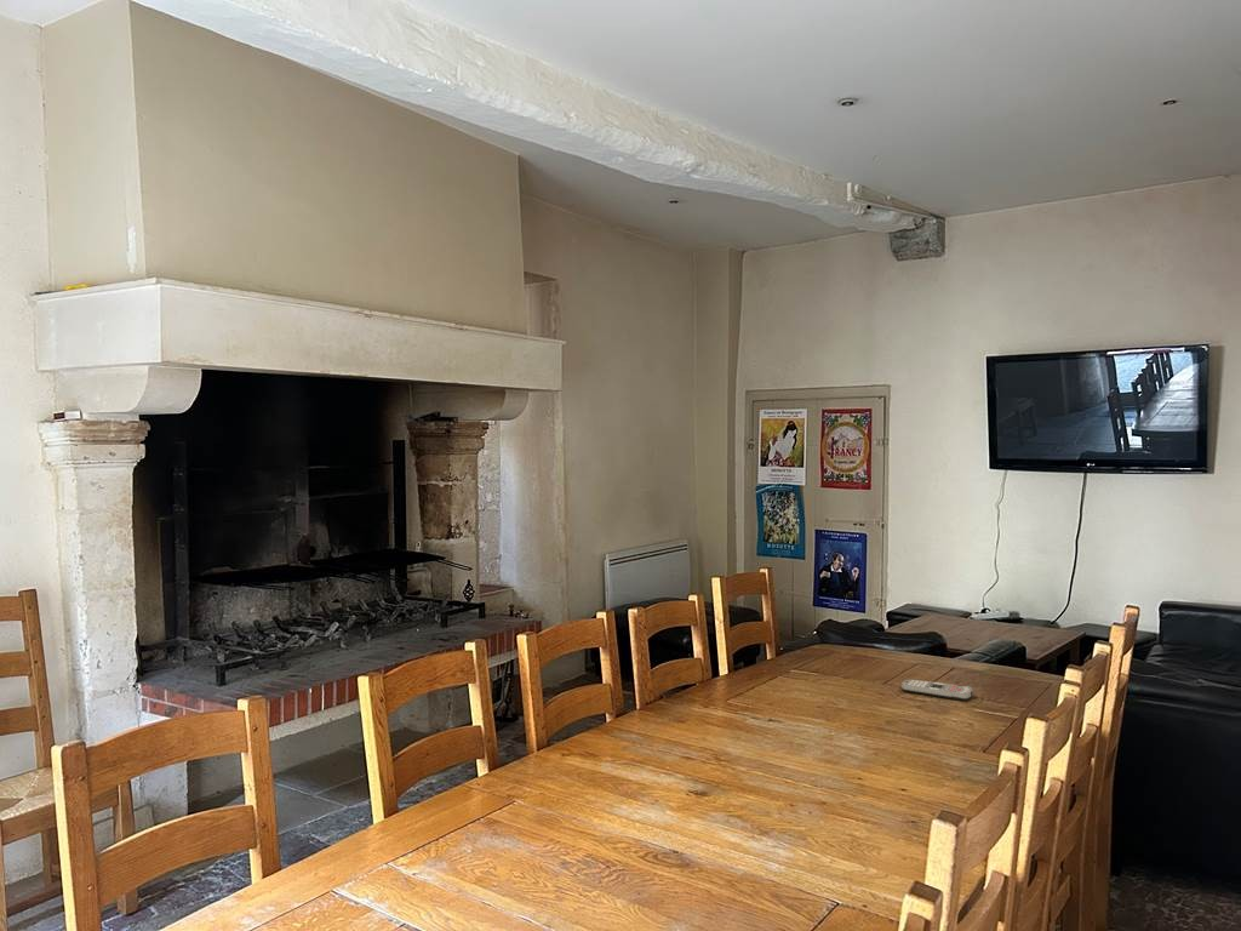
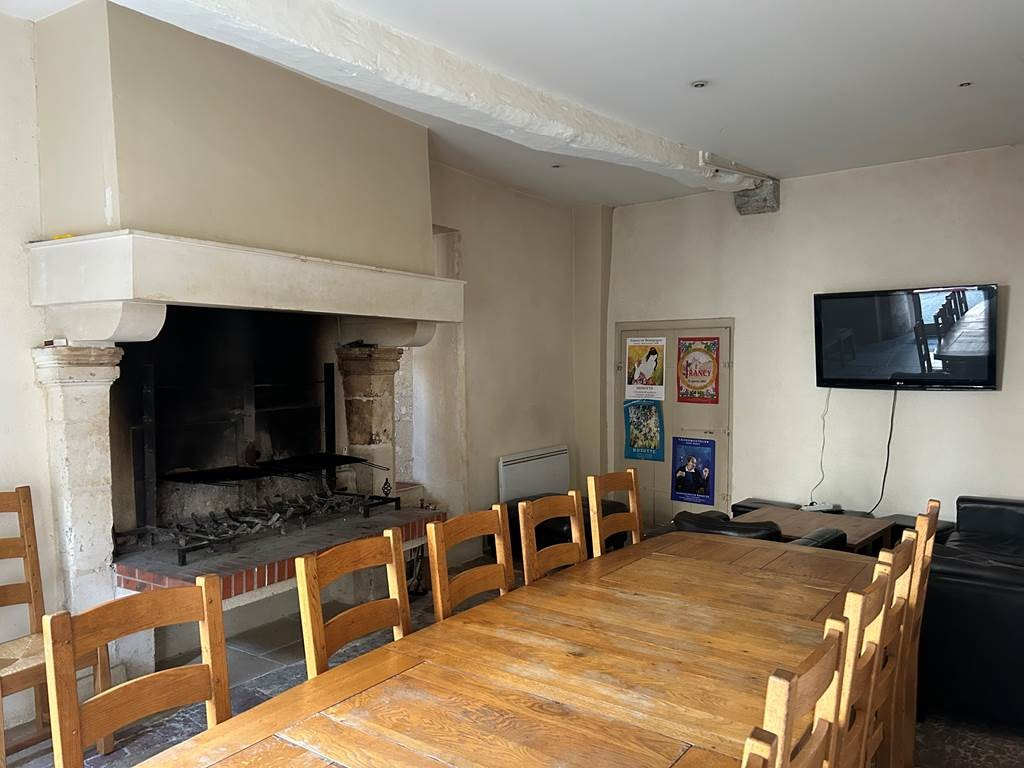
- remote control (936, 689)
